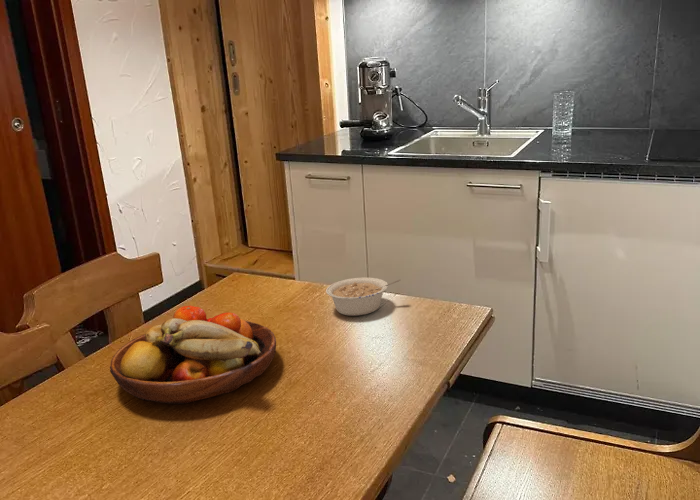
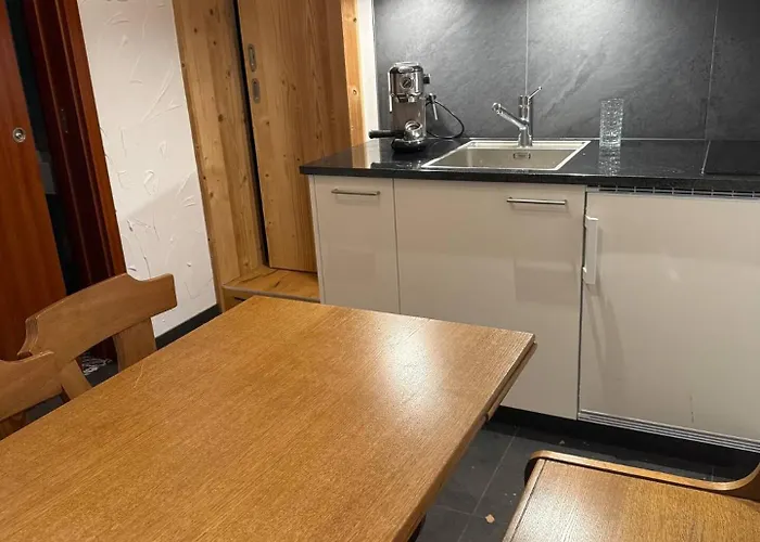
- fruit bowl (195, 341)
- legume (359, 295)
